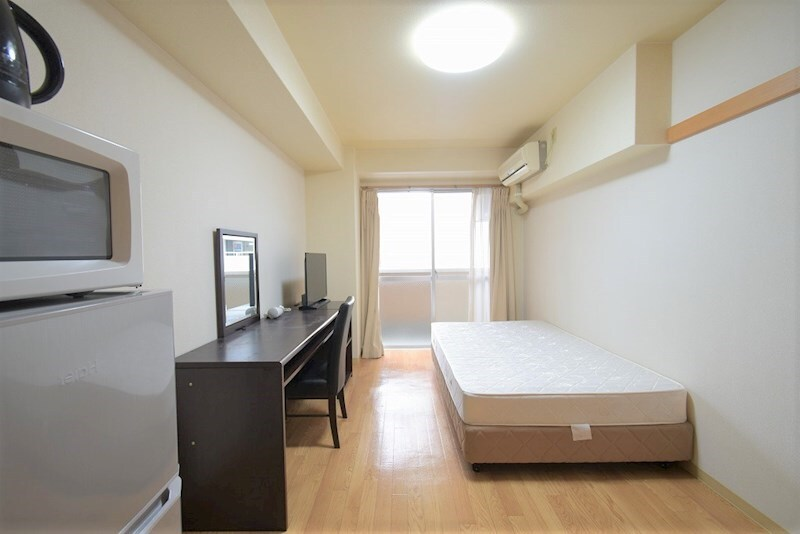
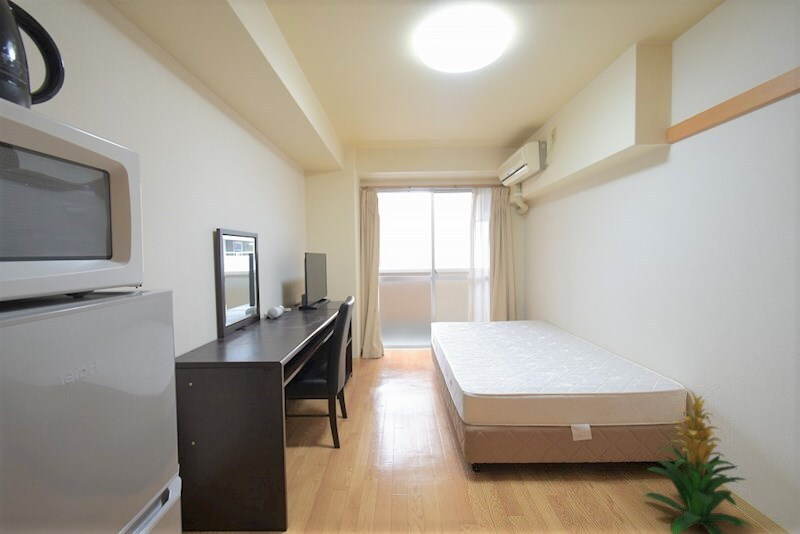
+ indoor plant (697, 457)
